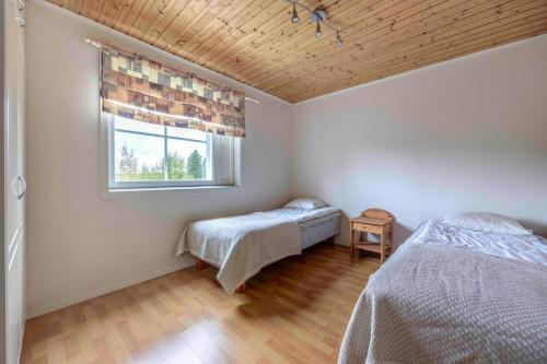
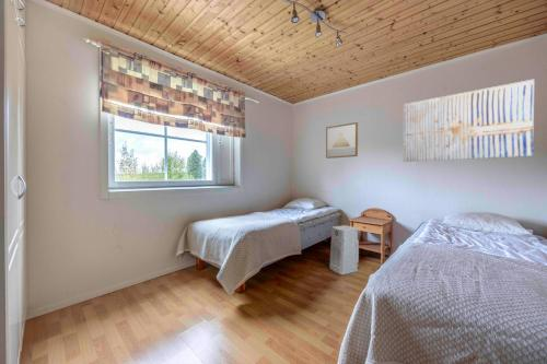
+ air purifier (344, 248)
+ wall art (341, 141)
+ wall art (458, 126)
